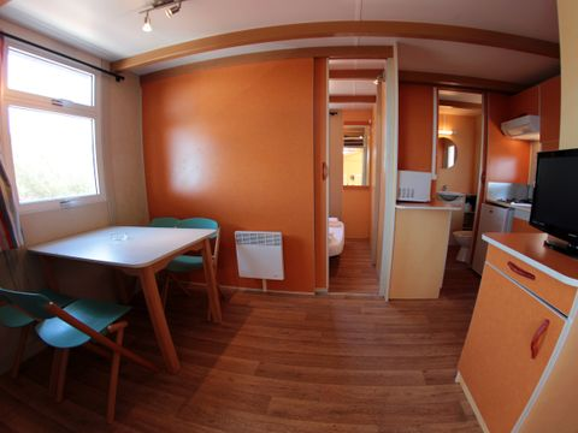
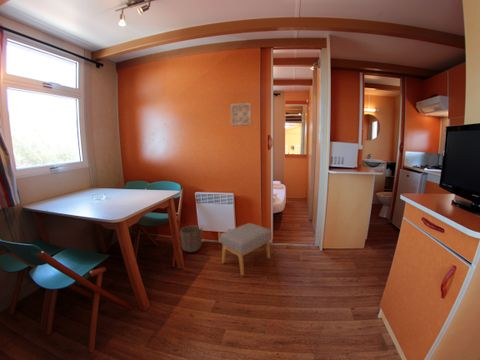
+ waste basket (191, 238)
+ footstool (246, 245)
+ wall ornament (240, 114)
